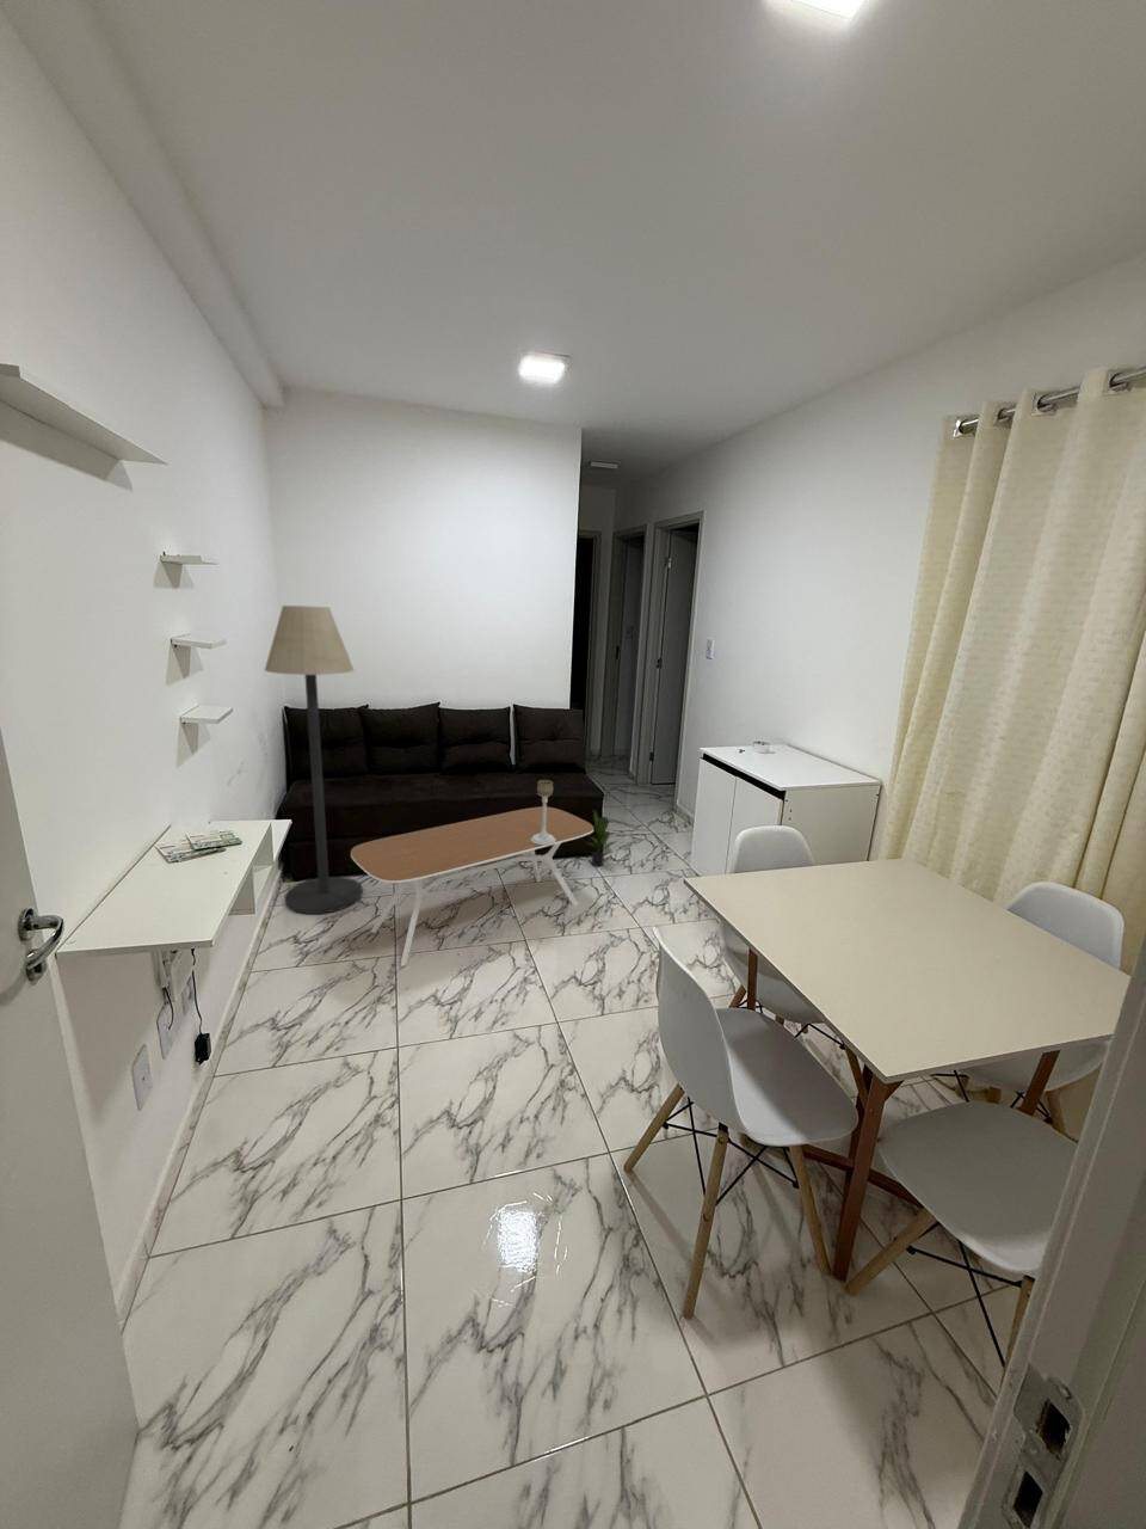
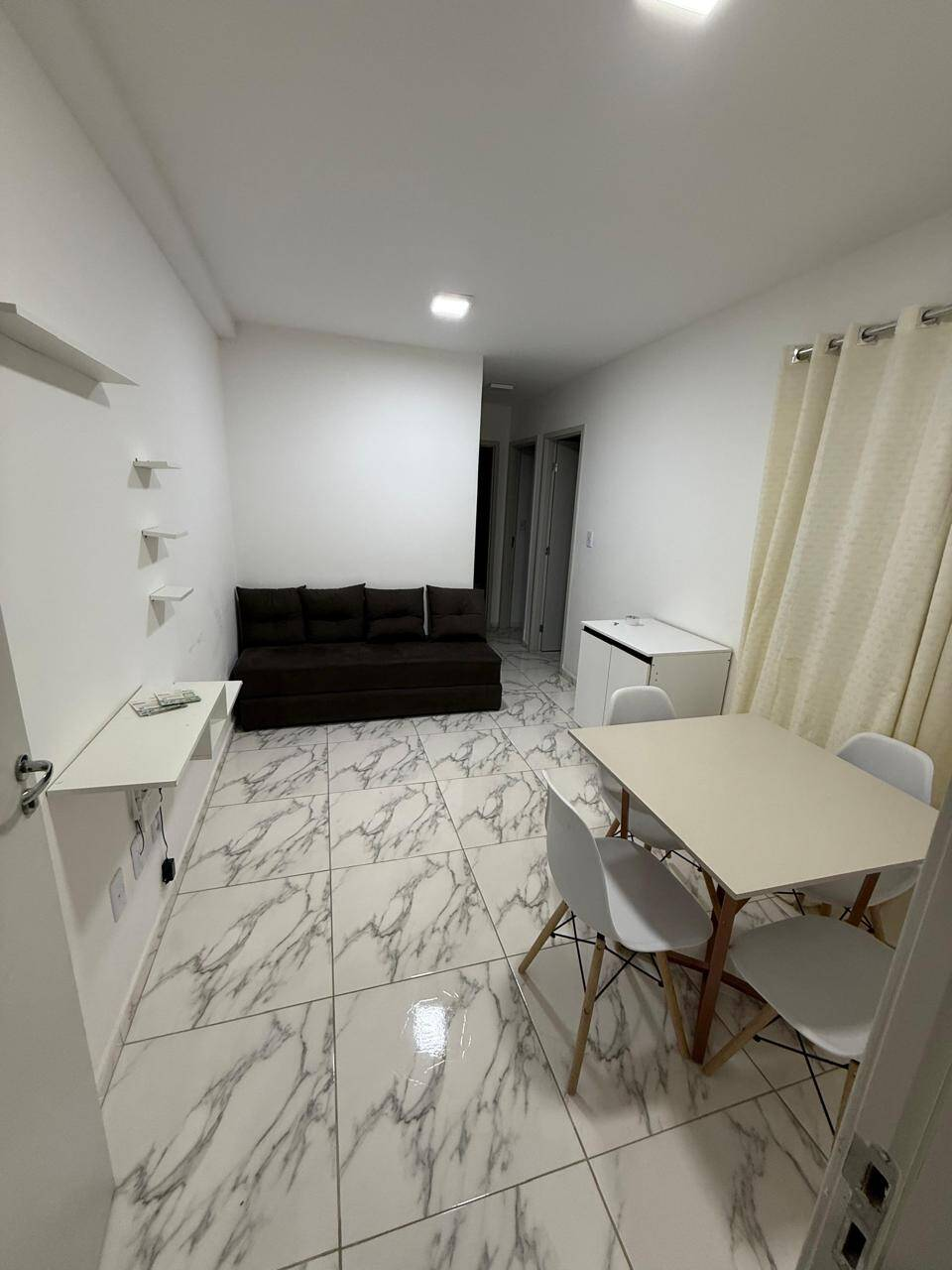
- coffee table (478, 872)
- potted plant (602, 839)
- floor lamp (315, 760)
- candle holder (544, 810)
